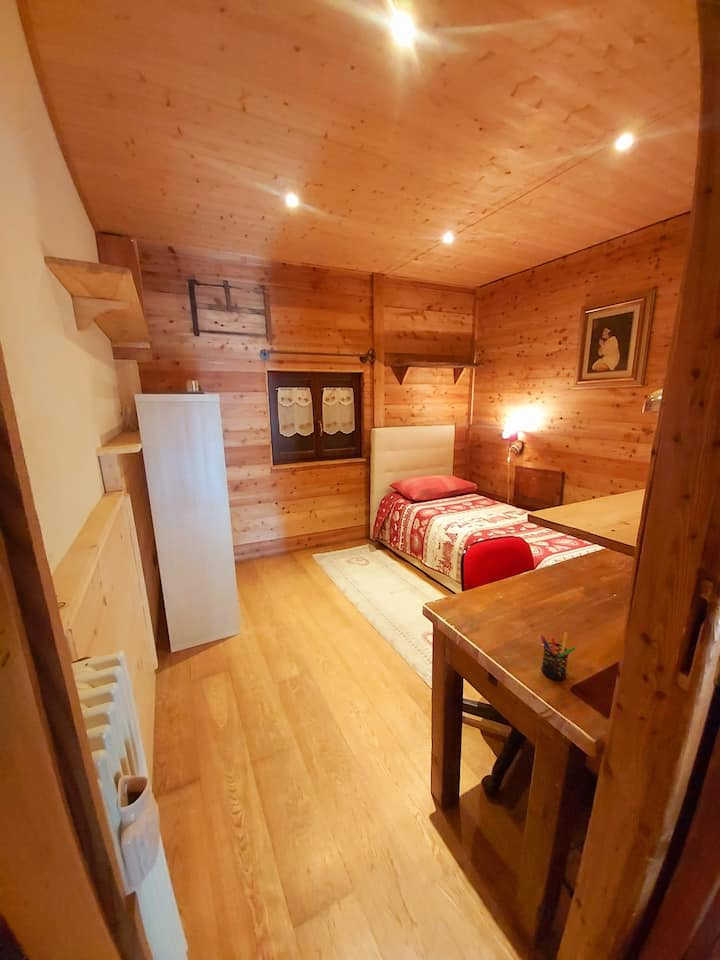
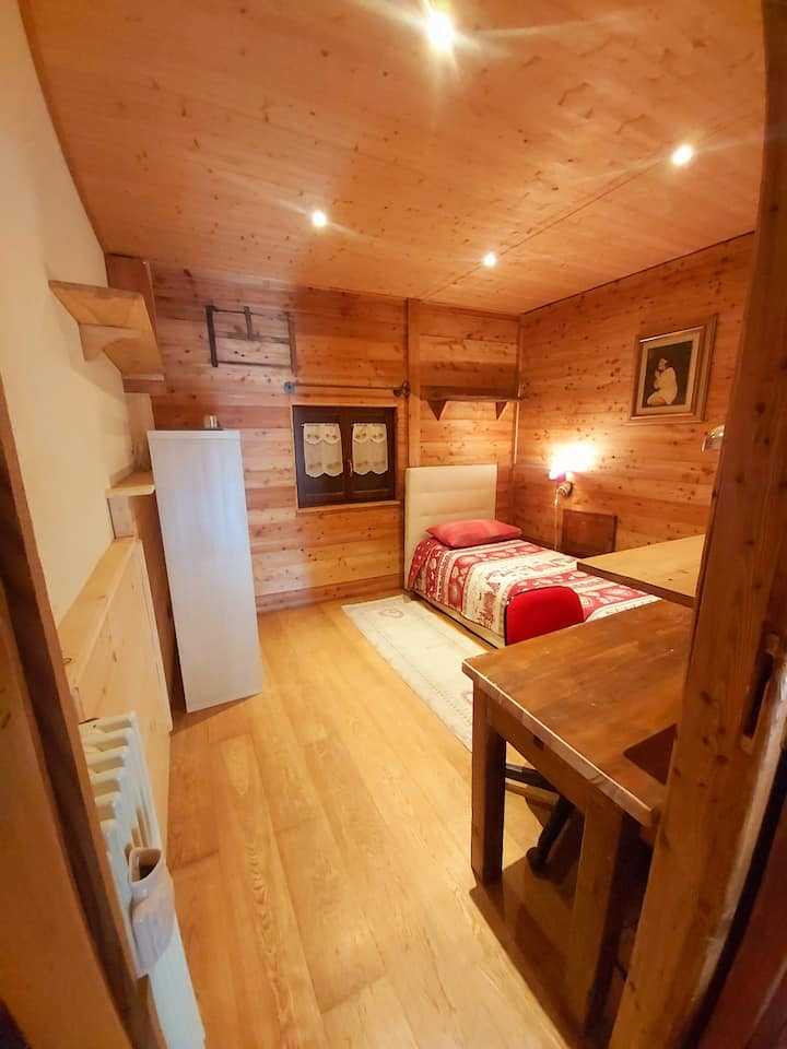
- pen holder (557, 654)
